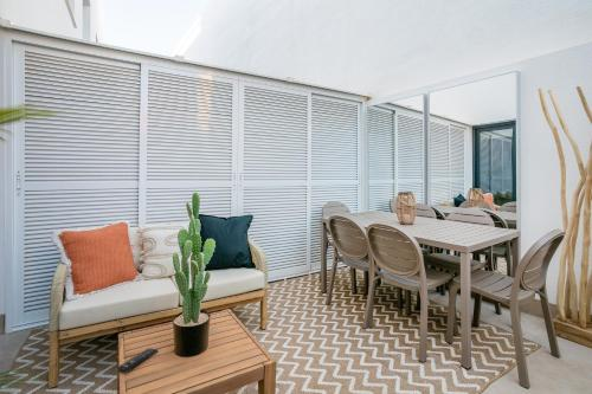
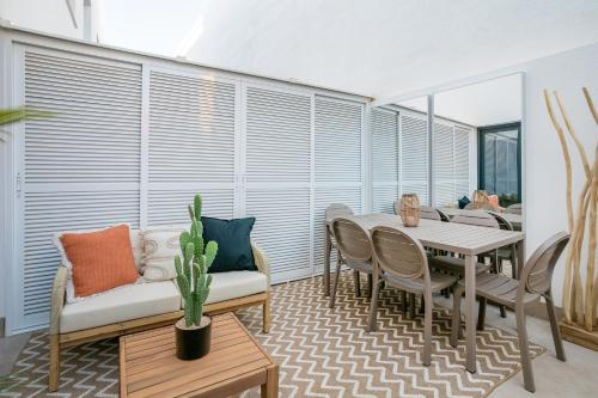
- remote control (139, 359)
